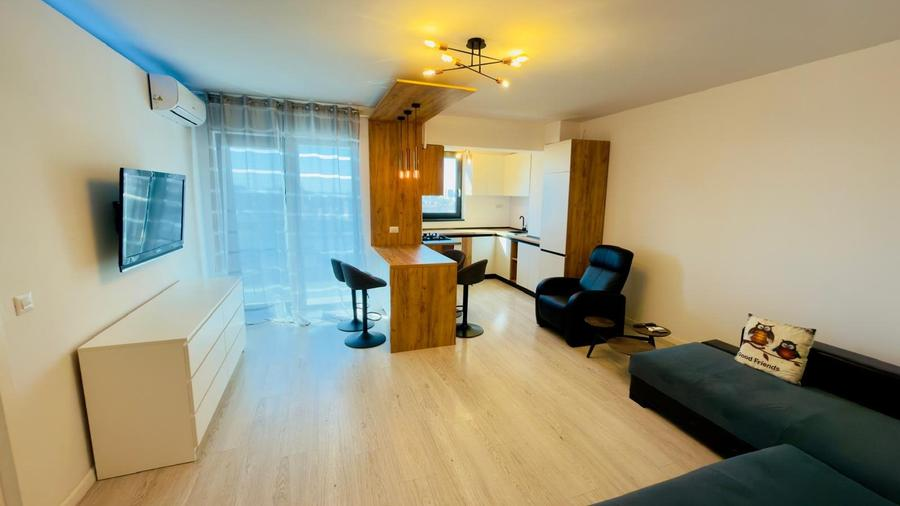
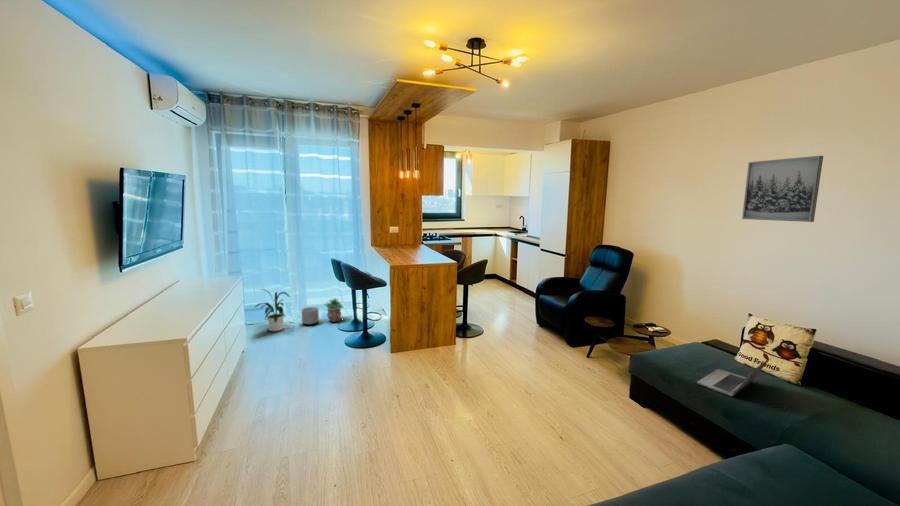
+ potted plant (334, 309)
+ wall art (779, 190)
+ house plant (273, 309)
+ laptop (732, 373)
+ planter (310, 316)
